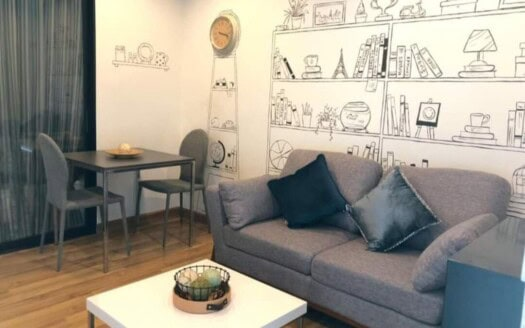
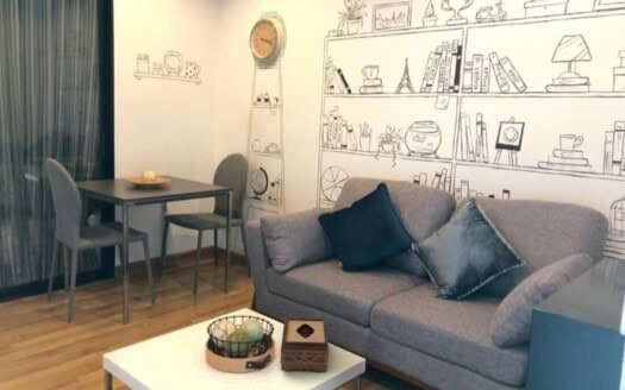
+ tissue box (304, 342)
